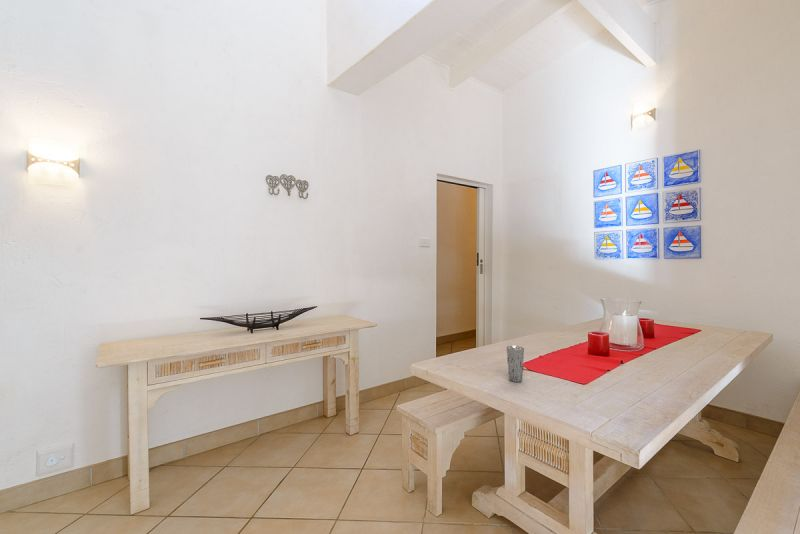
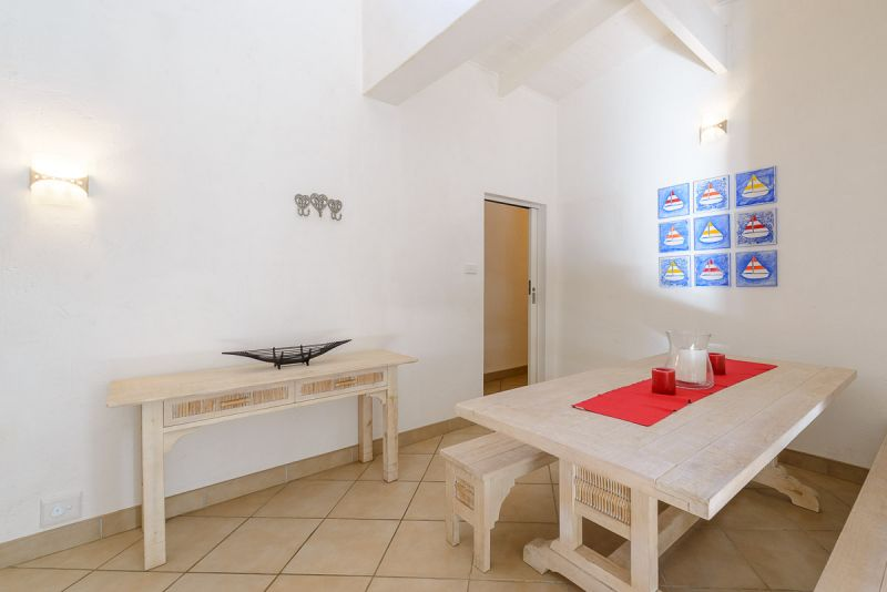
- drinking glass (515, 363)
